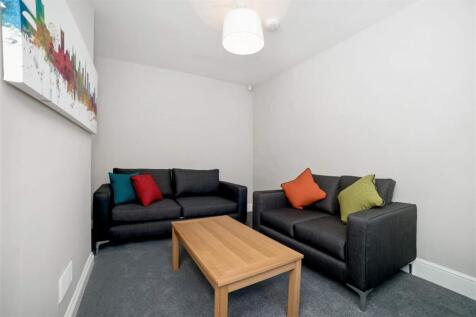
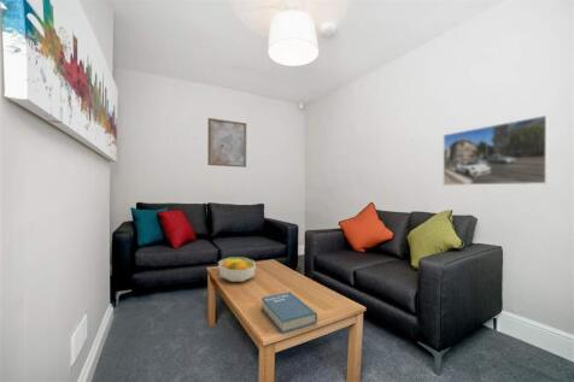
+ fruit bowl (236, 266)
+ book (287, 310)
+ wall art (228, 143)
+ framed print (487, 155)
